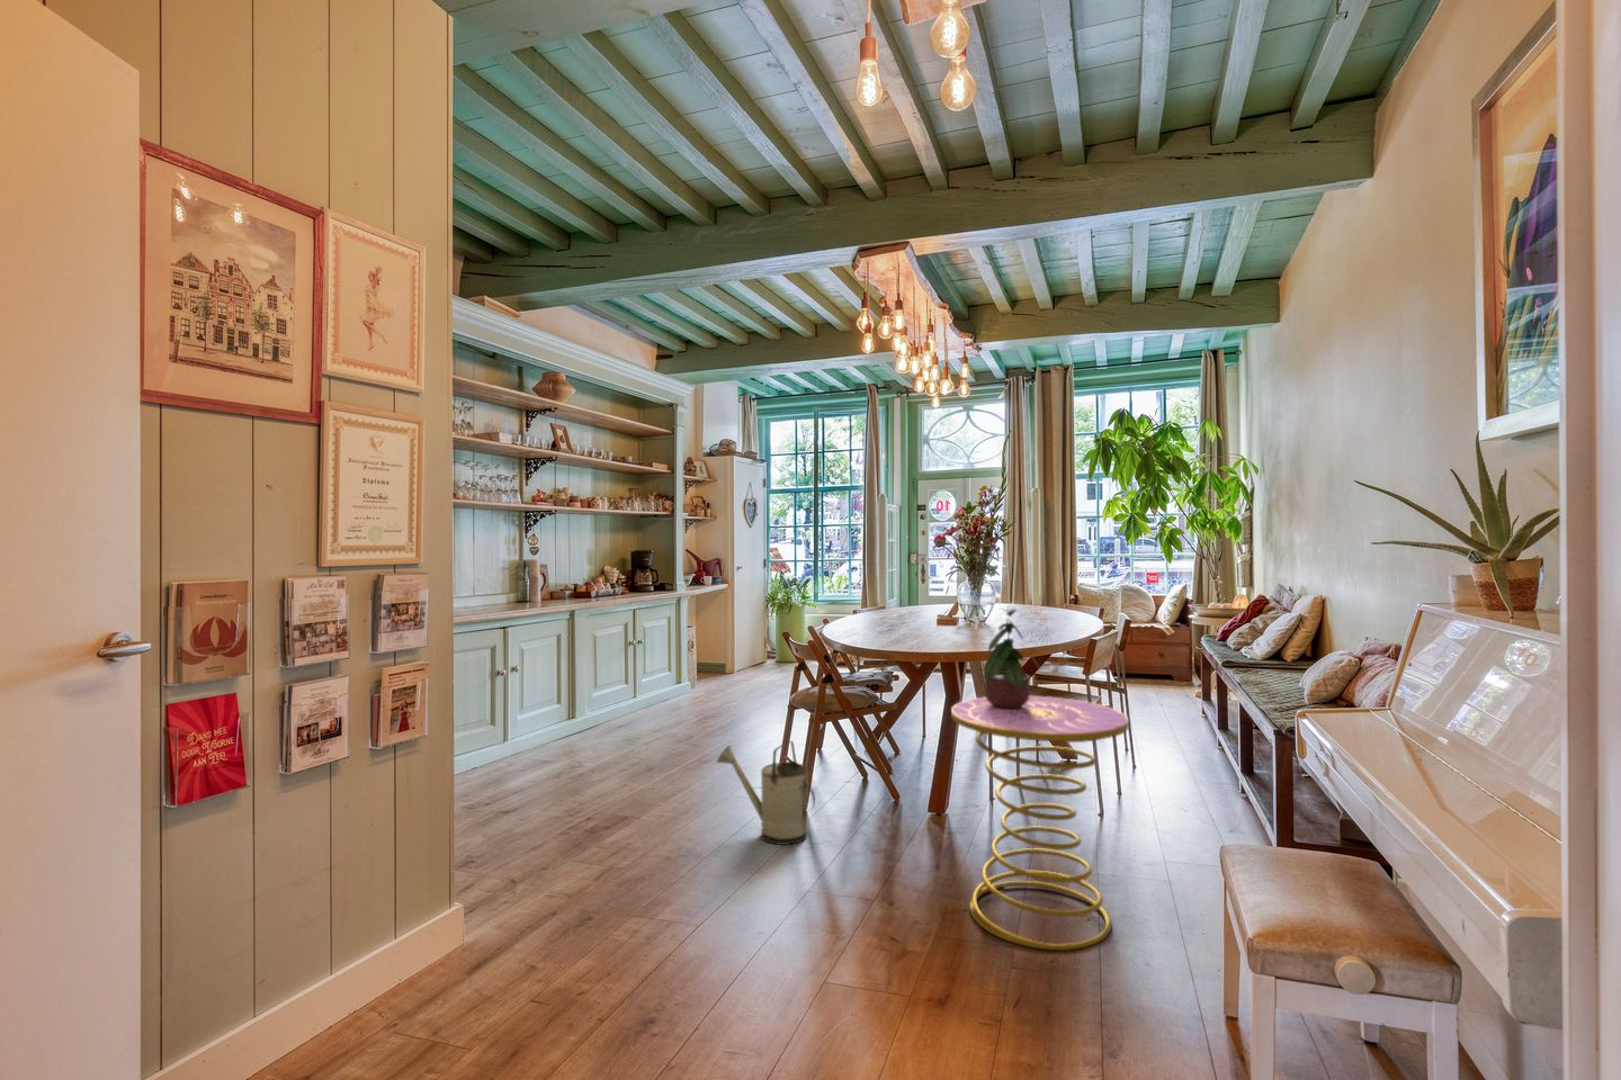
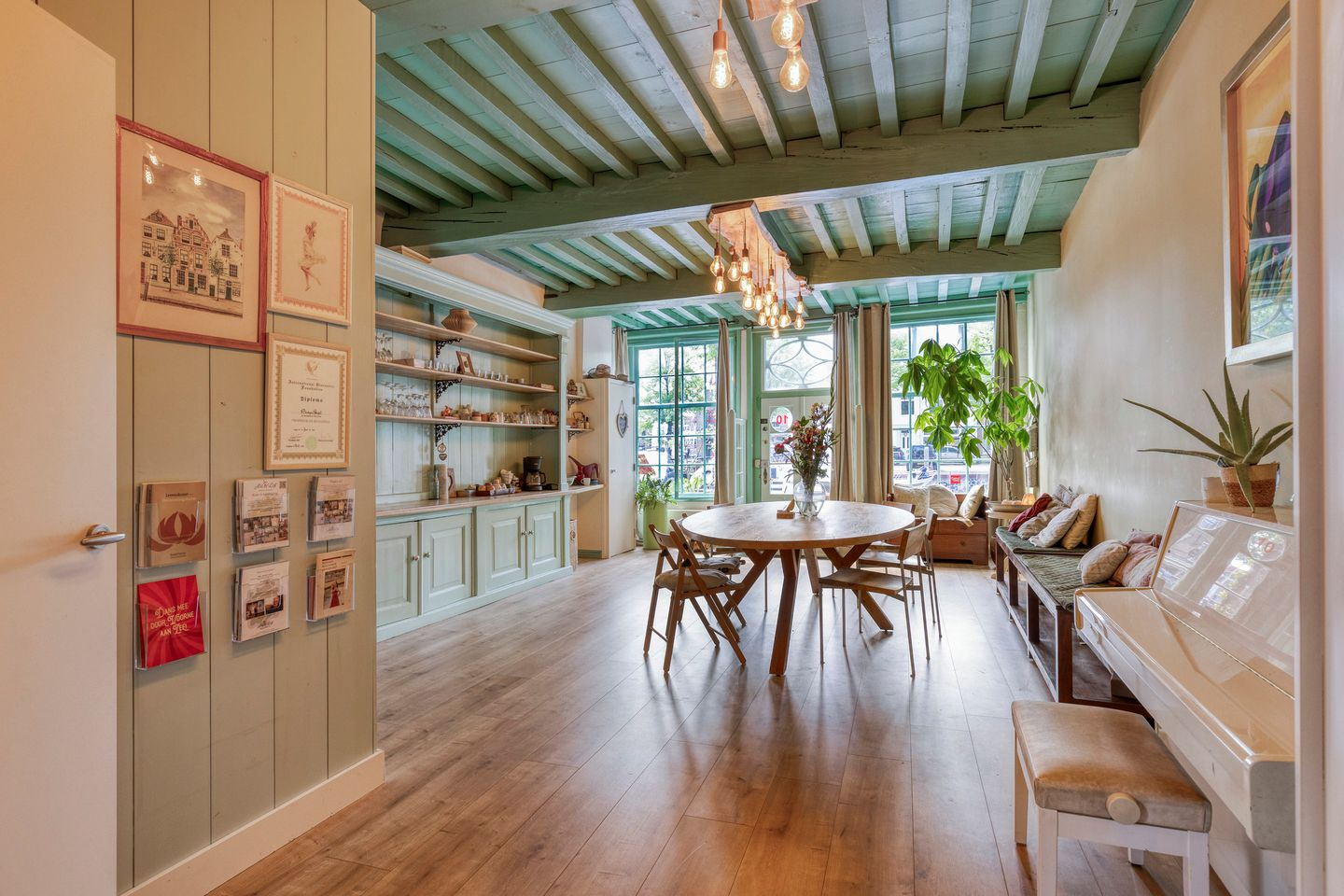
- side table (1037, 814)
- potted plant (1010, 653)
- watering can (766, 786)
